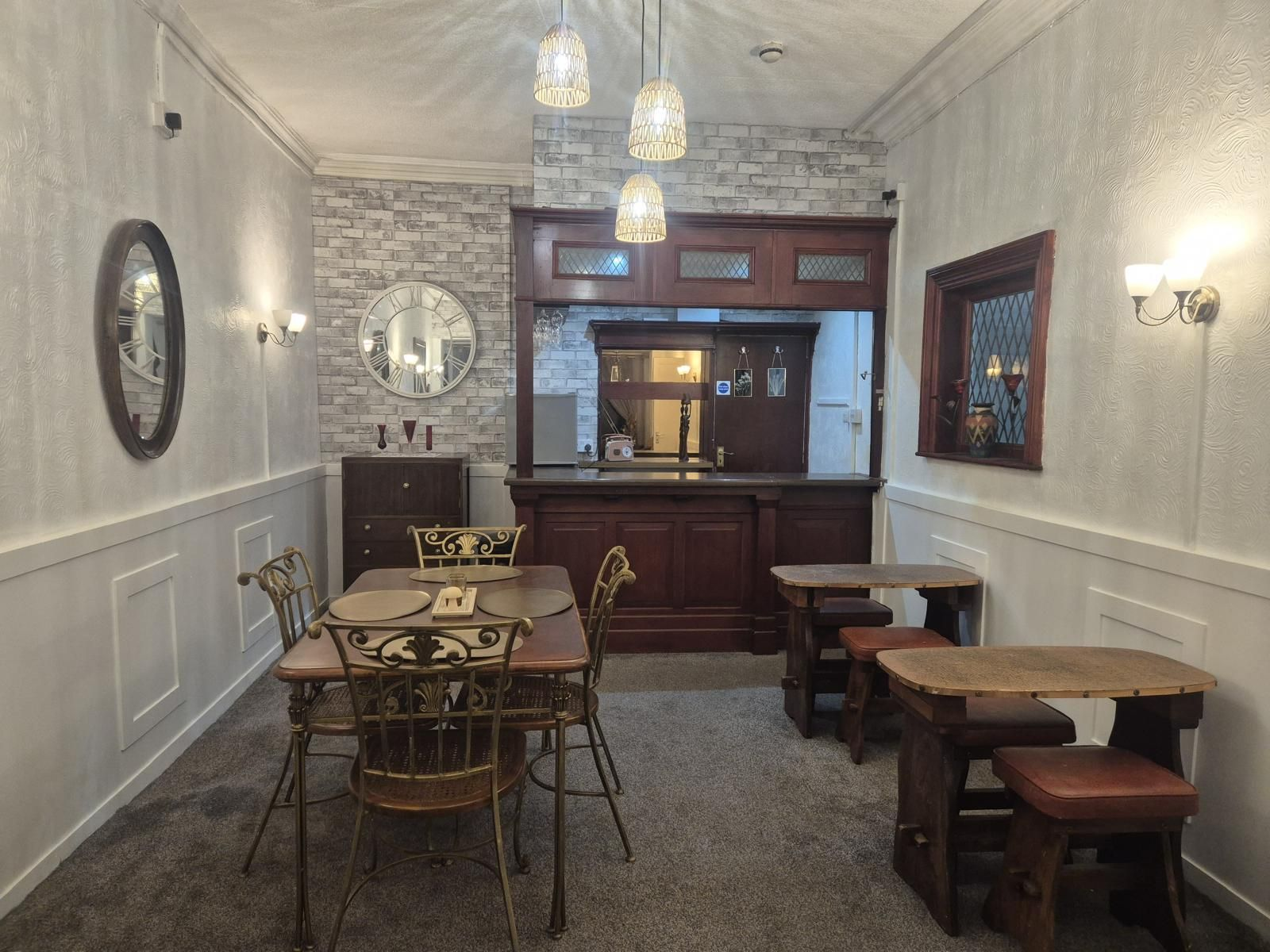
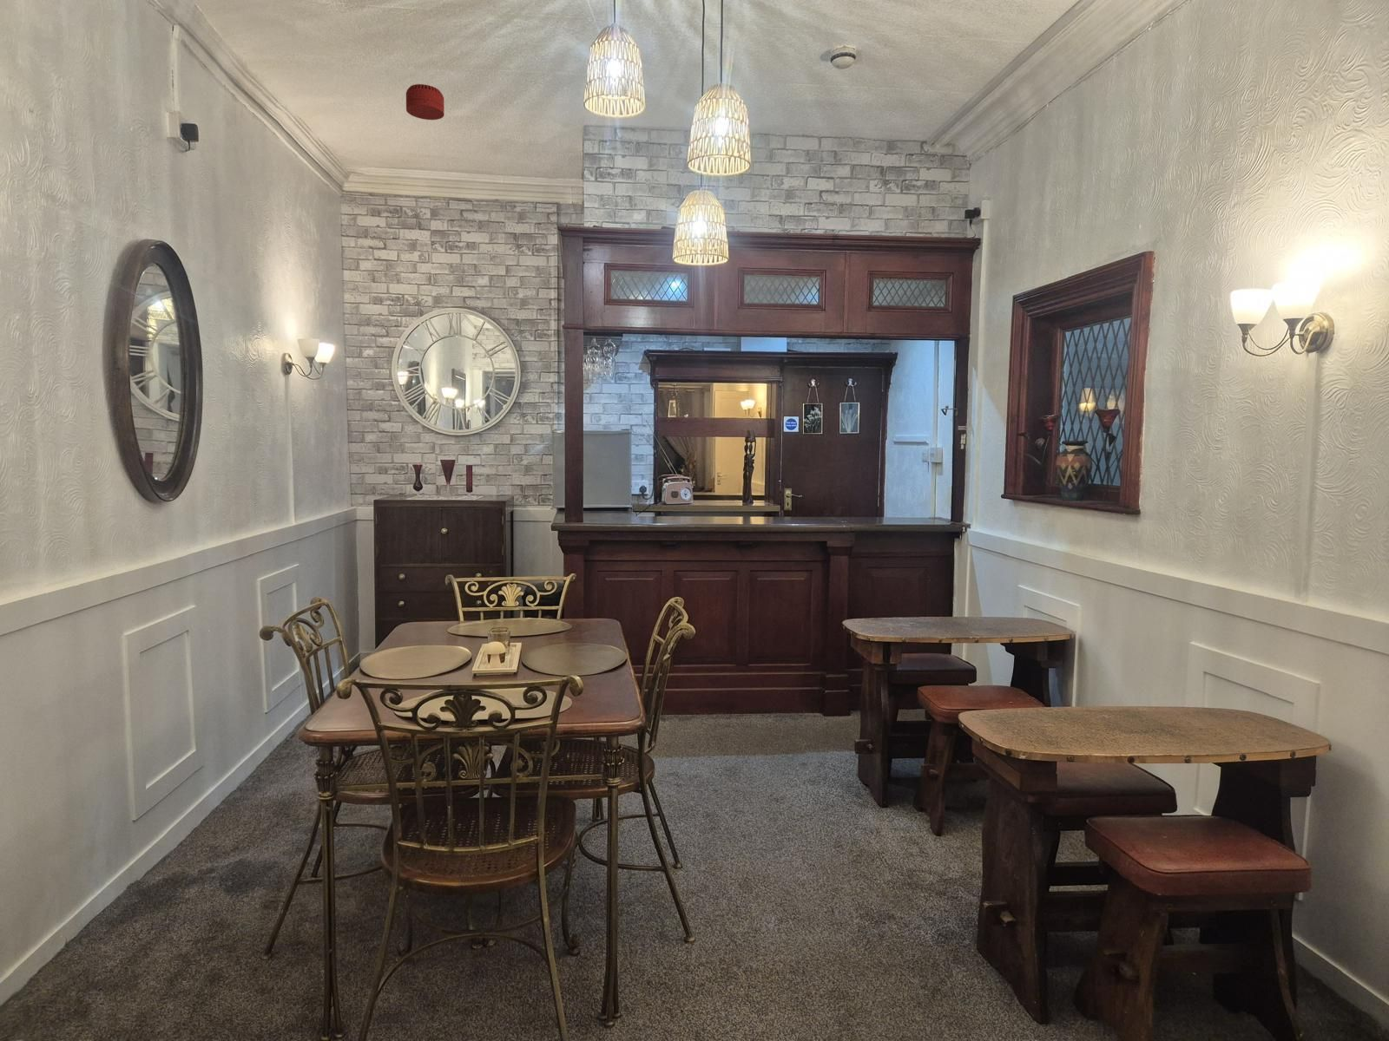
+ smoke detector (424, 101)
